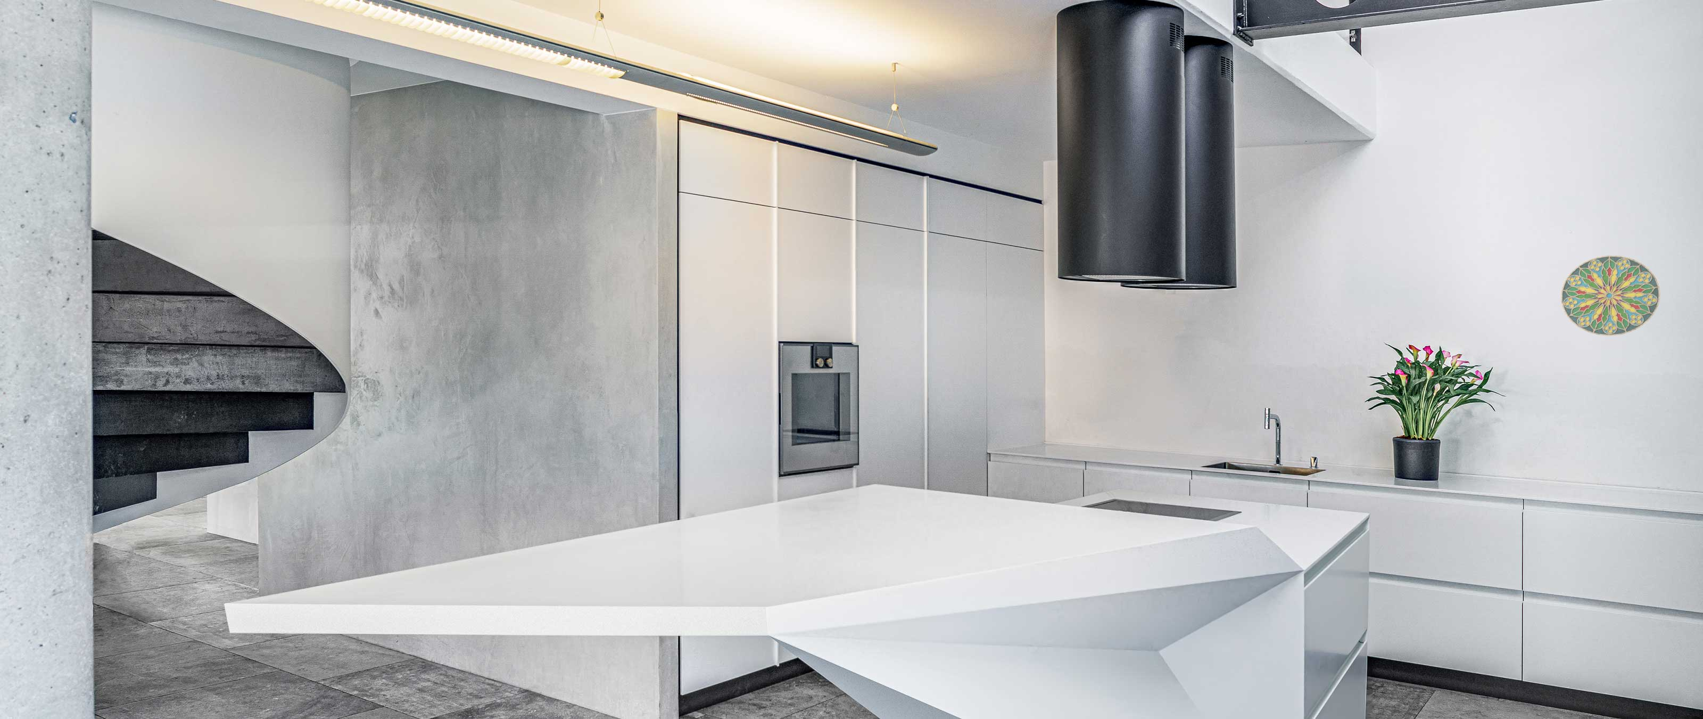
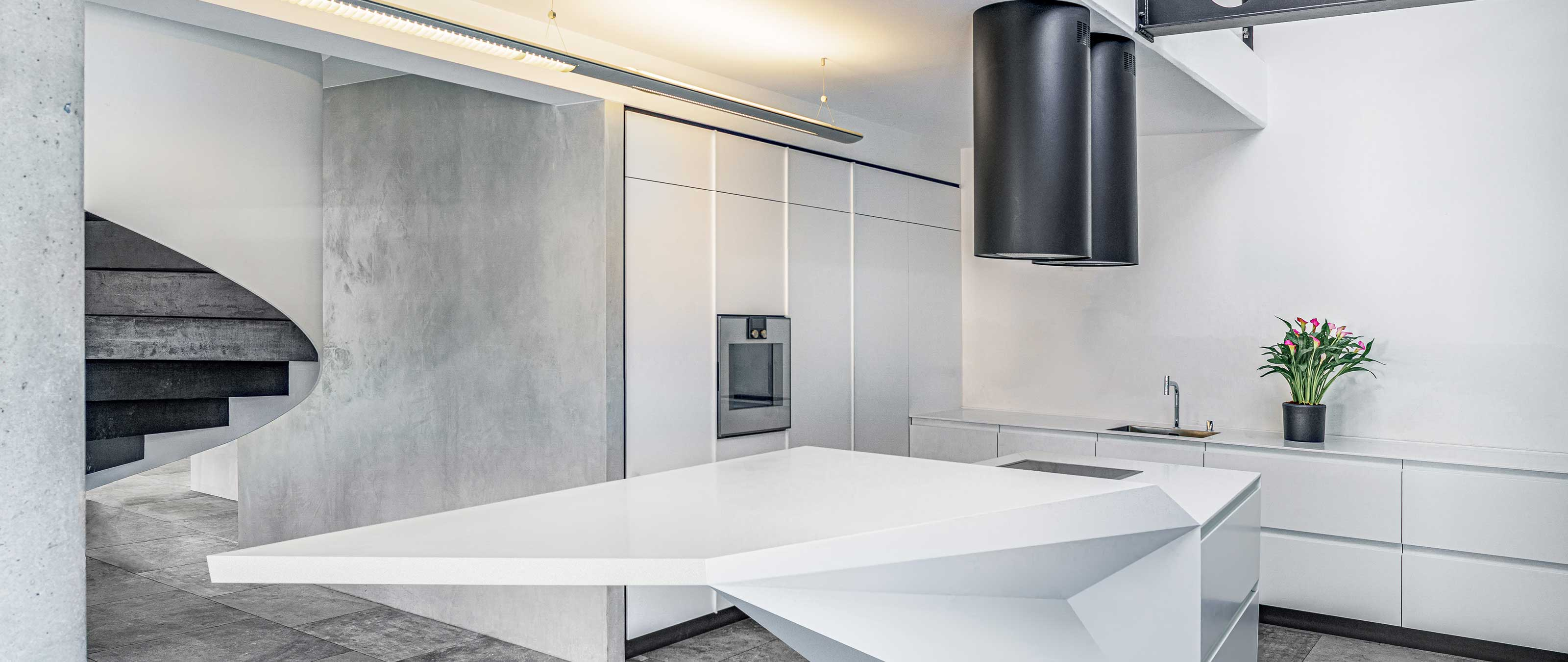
- decorative plate (1610, 295)
